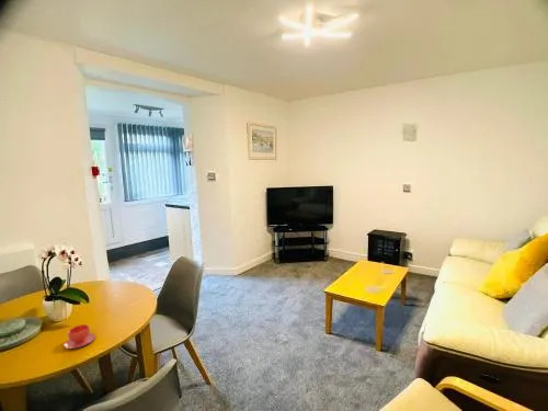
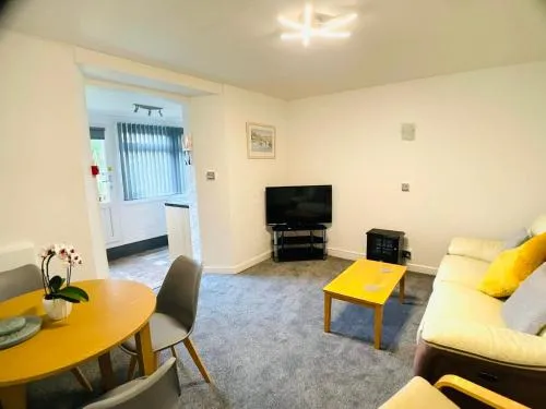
- teacup (79, 335)
